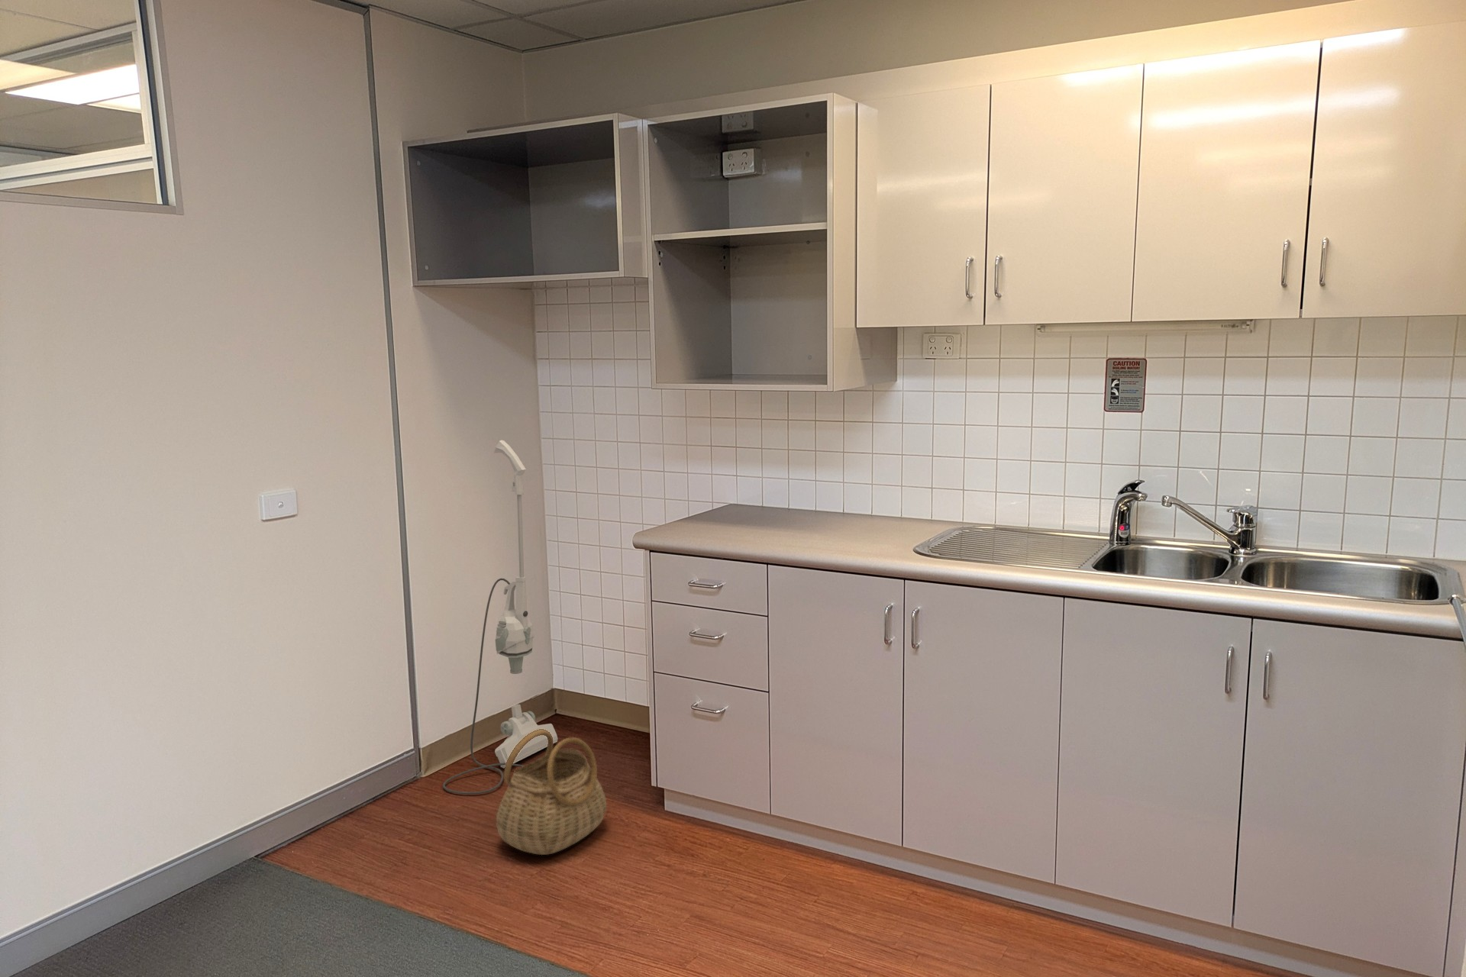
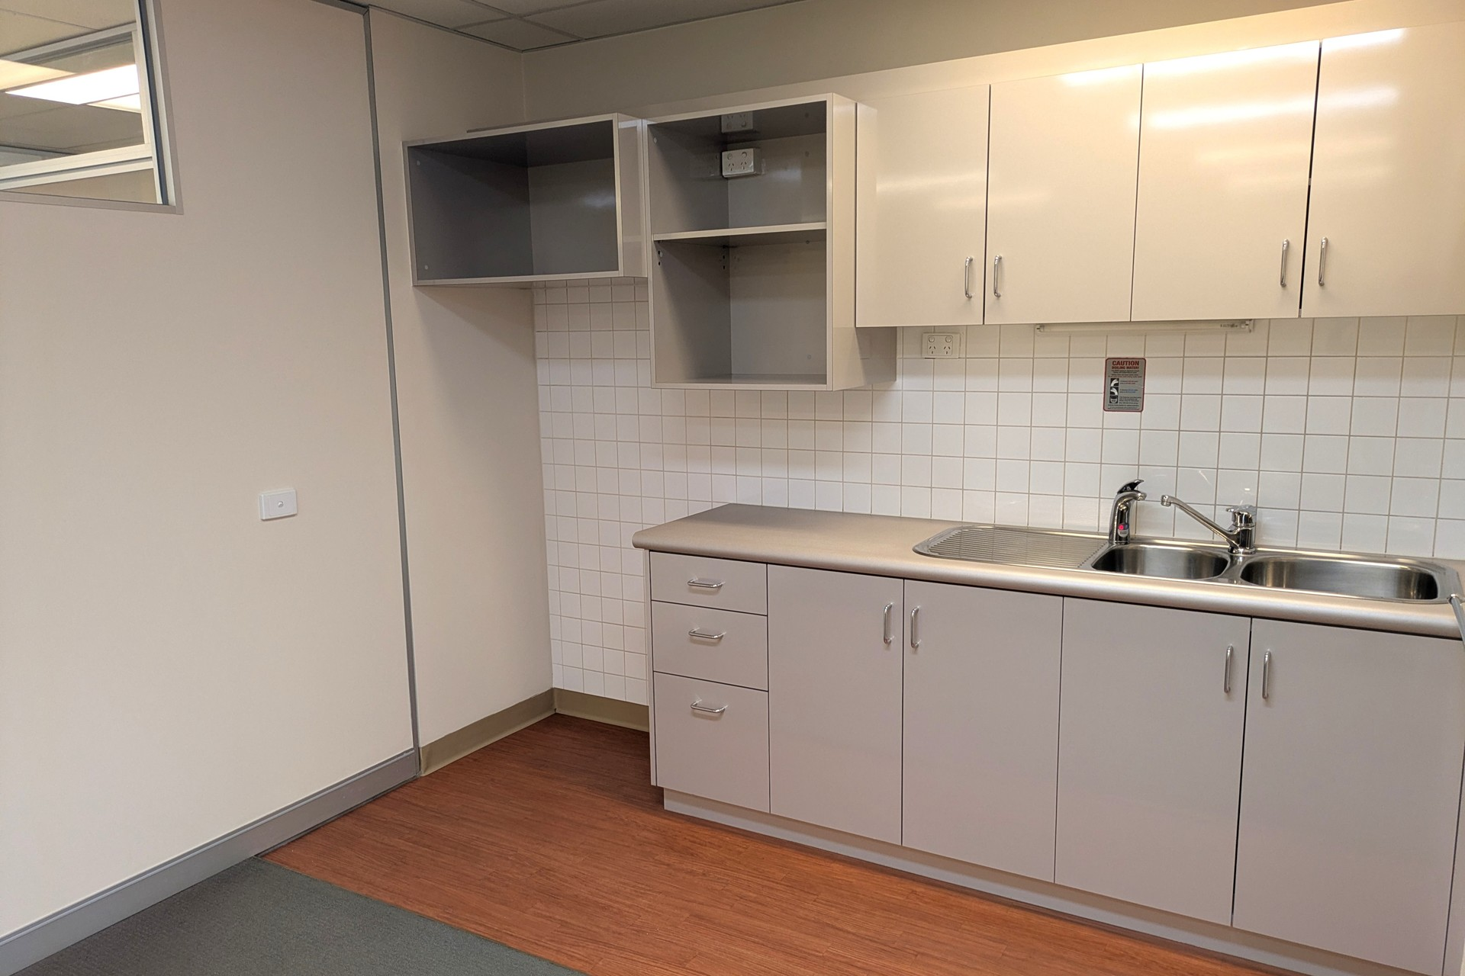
- basket (551, 785)
- vacuum cleaner (504, 610)
